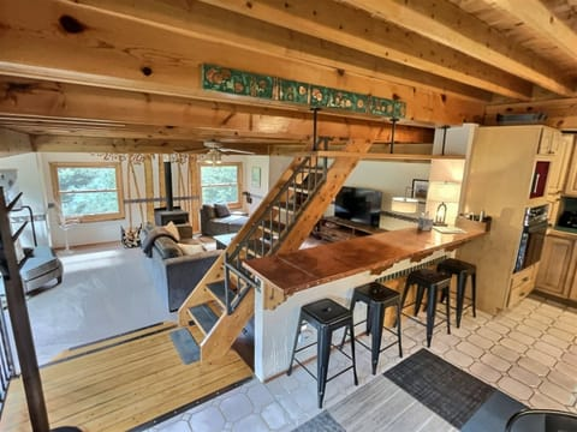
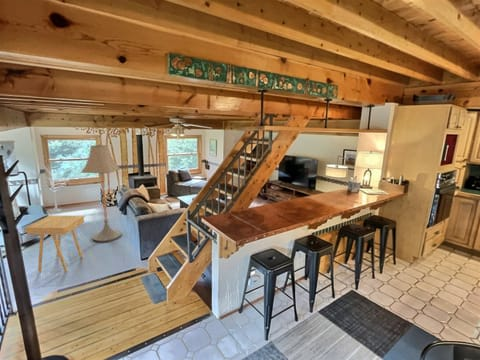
+ side table (59, 243)
+ floor lamp (104, 191)
